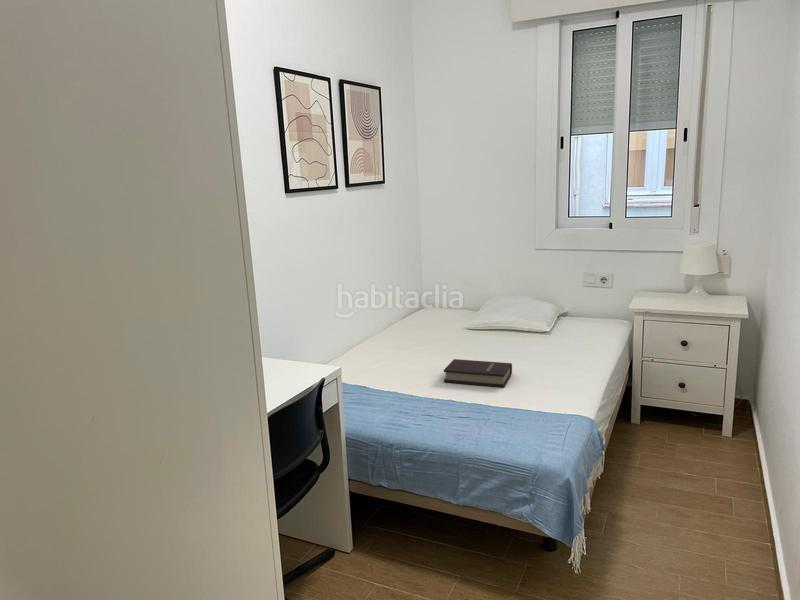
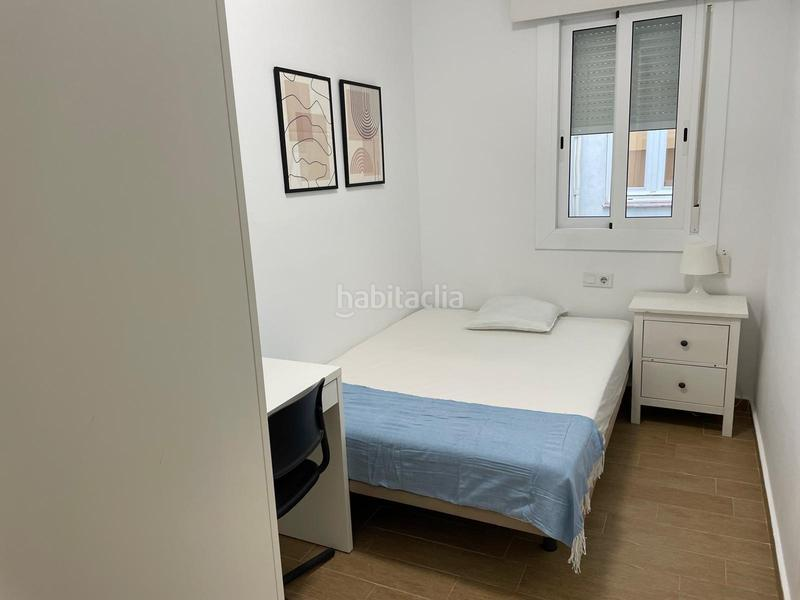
- book (478, 372)
